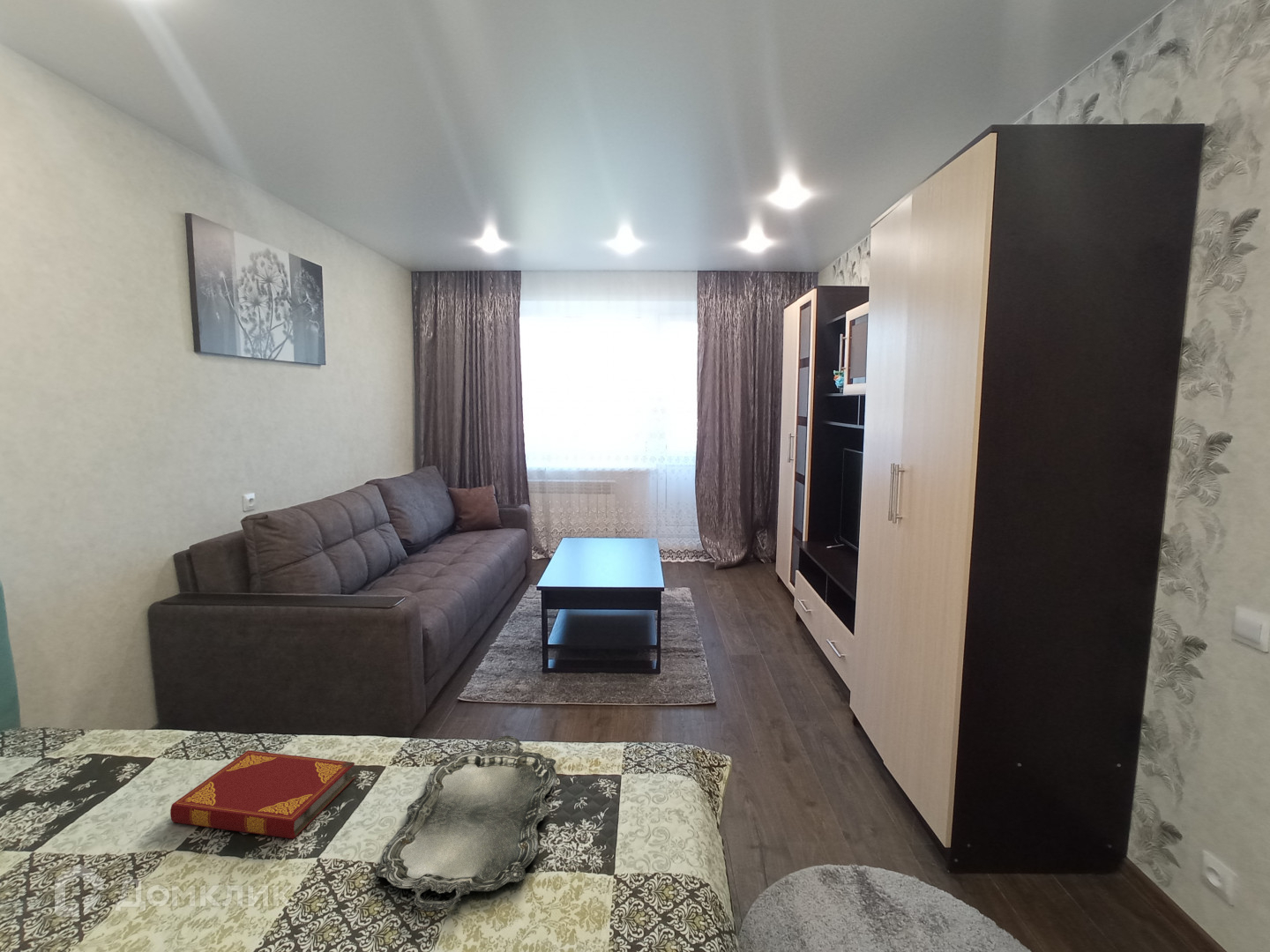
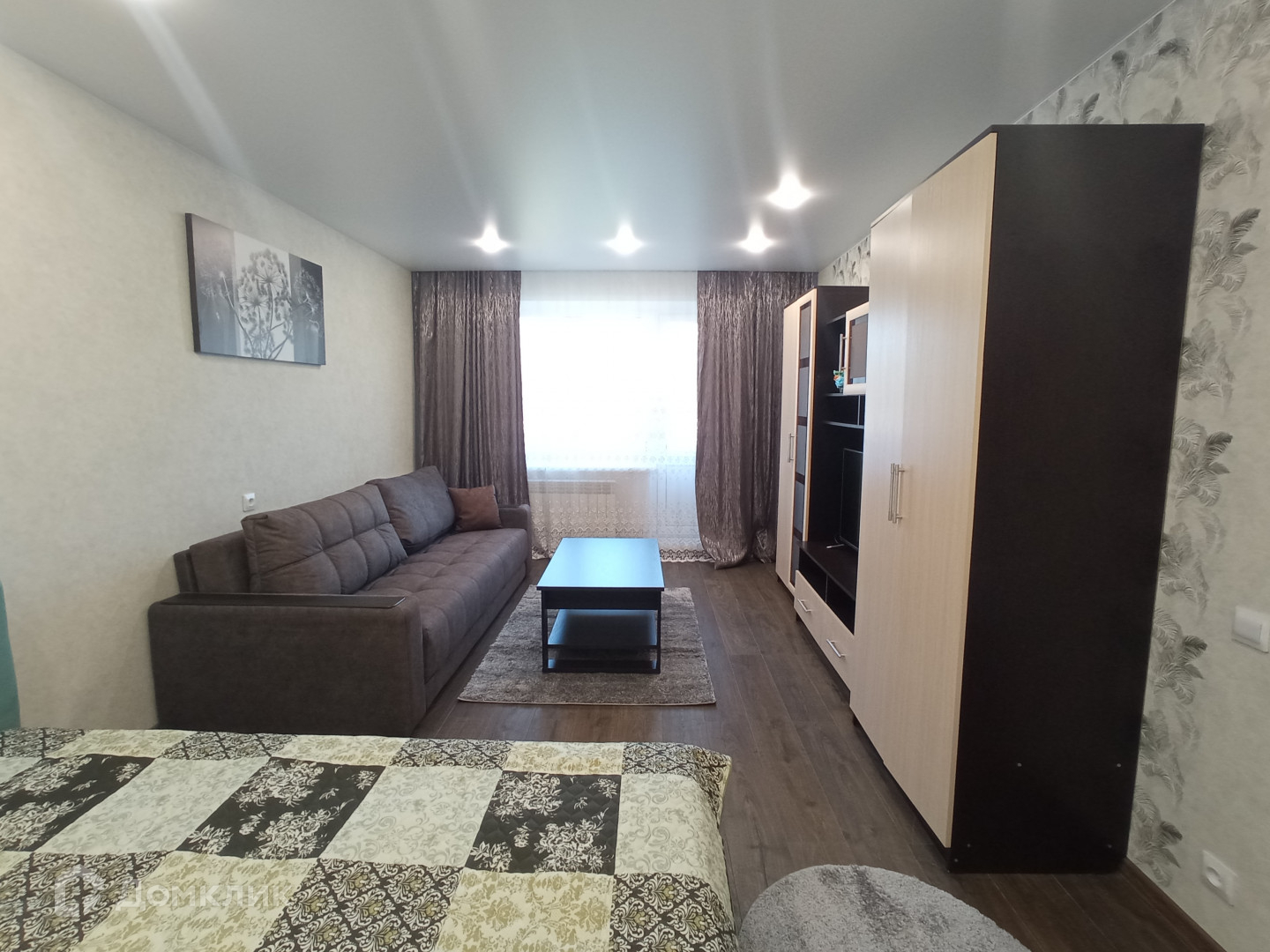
- serving tray (478, 809)
- hardback book (268, 791)
